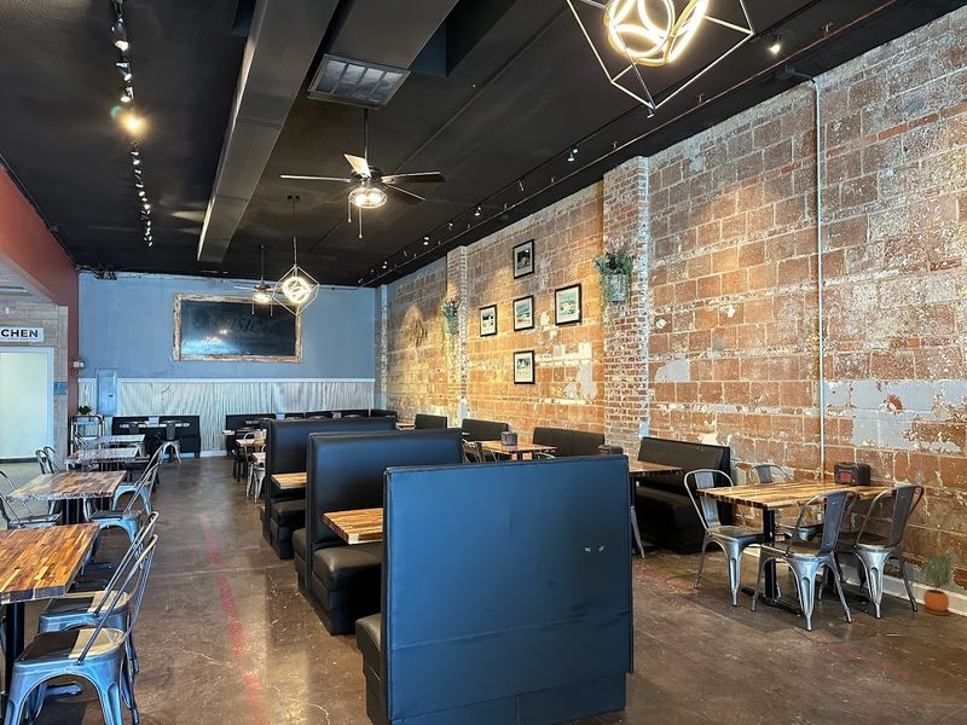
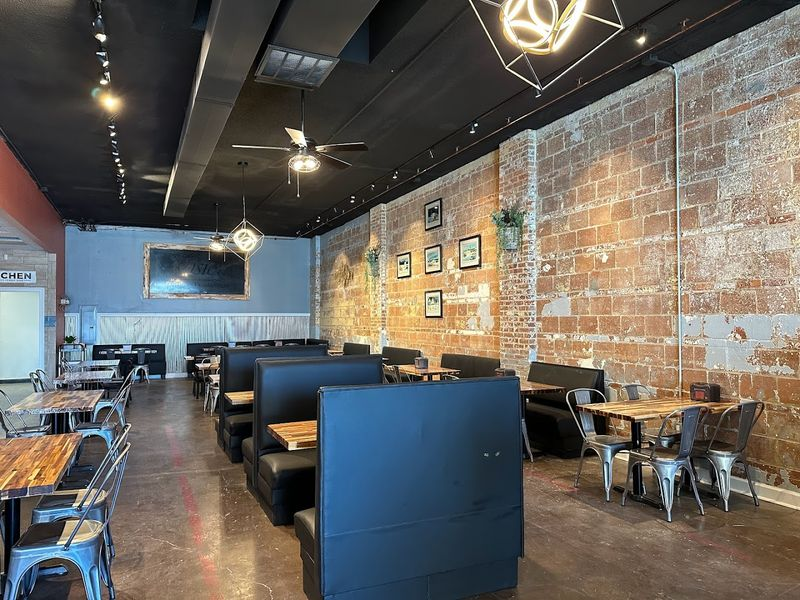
- potted plant (936, 584)
